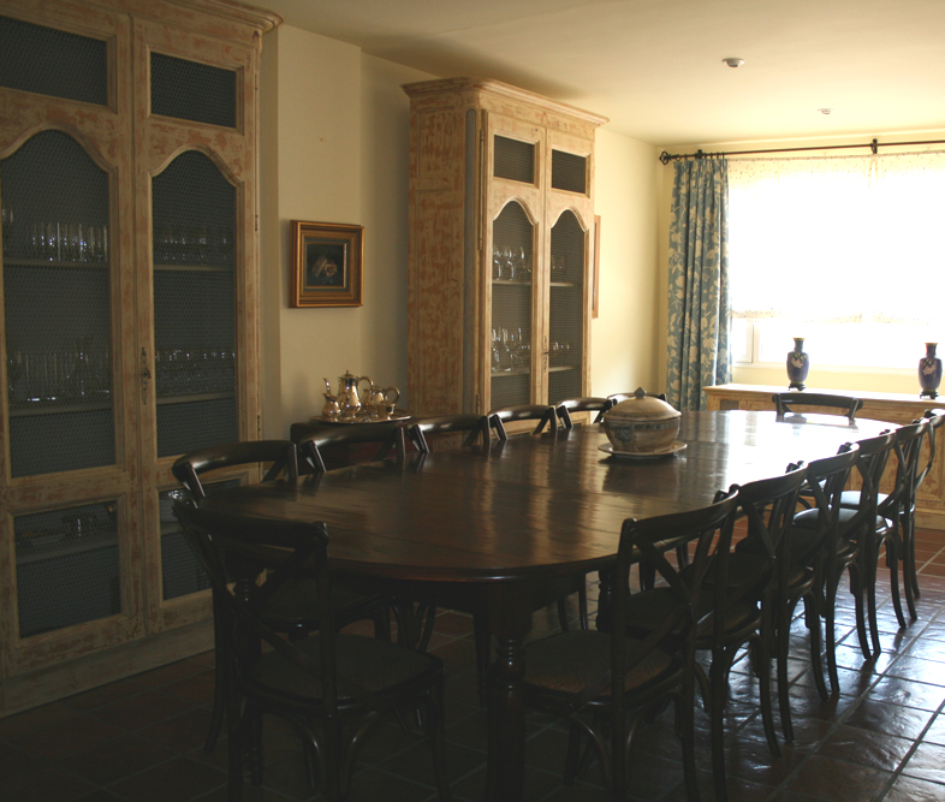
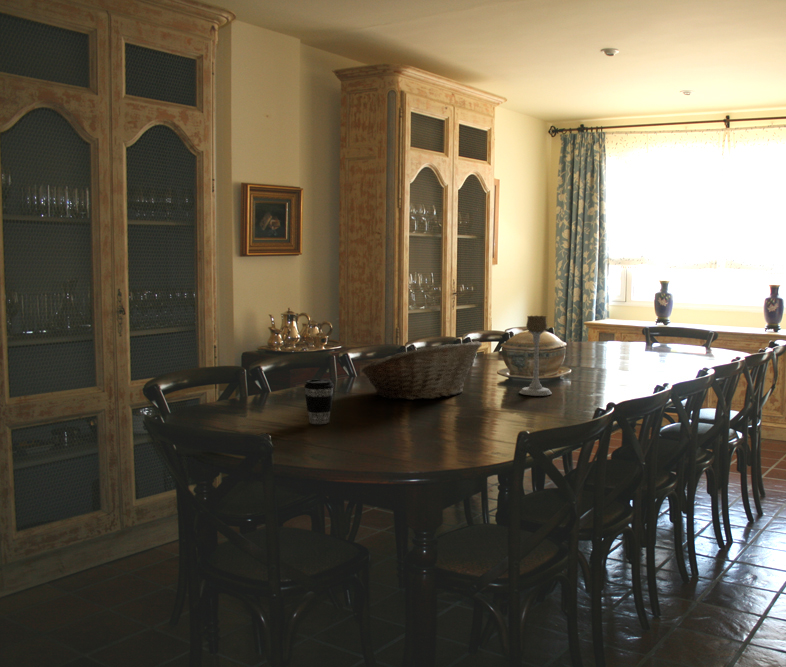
+ fruit basket (423, 367)
+ candle holder (536, 354)
+ coffee cup (319, 401)
